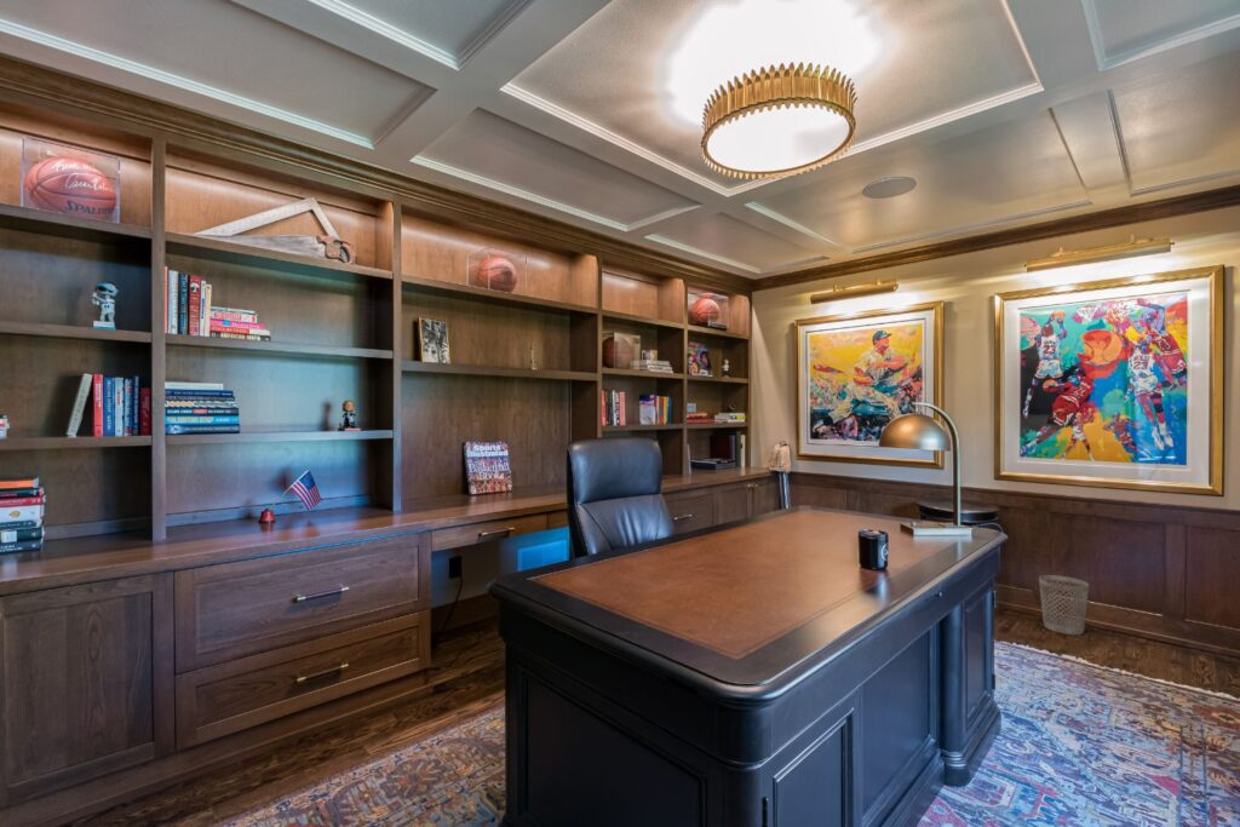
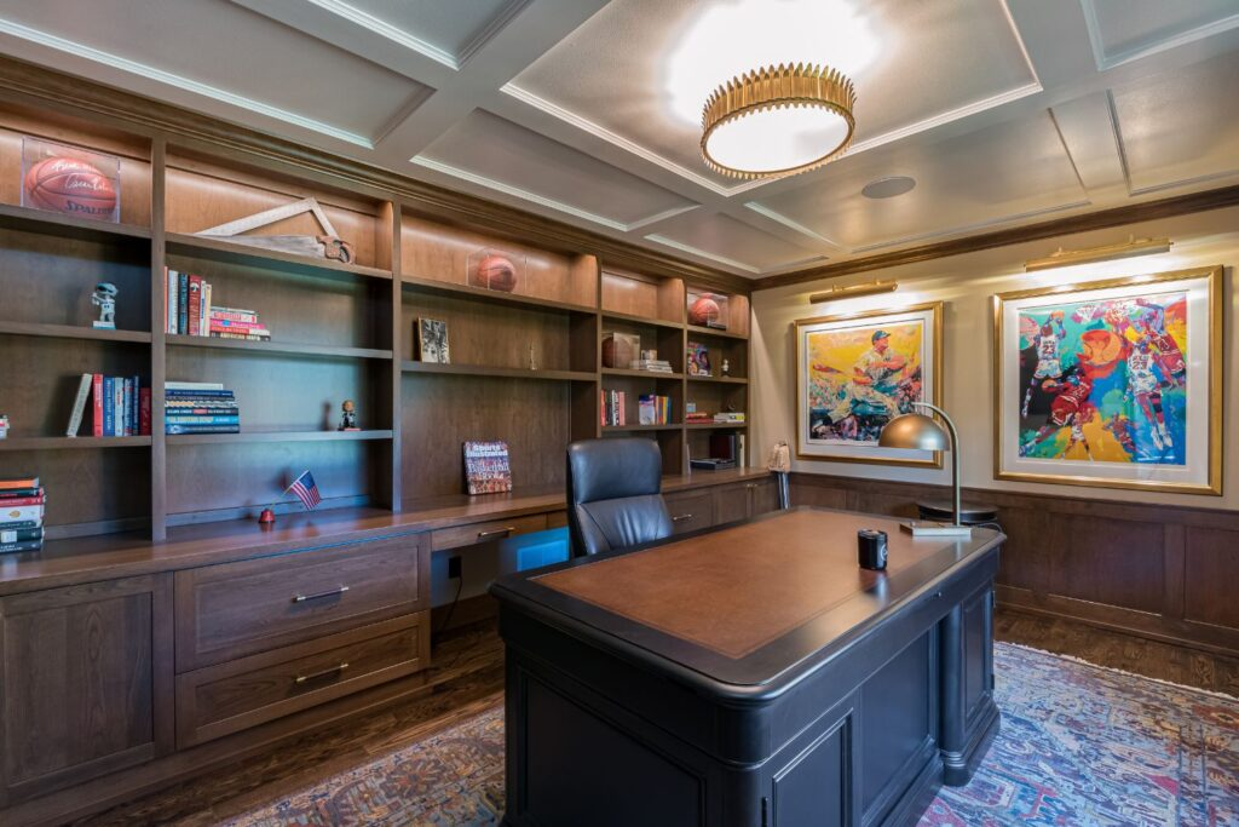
- wastebasket (1063, 605)
